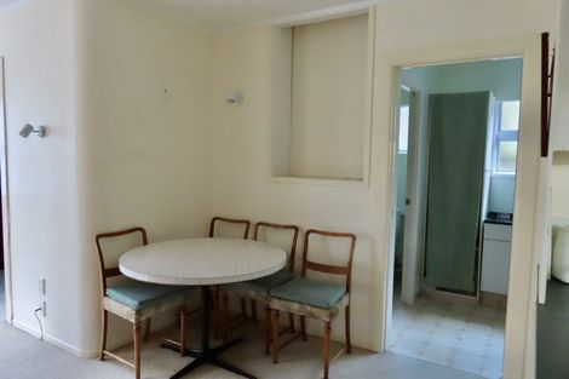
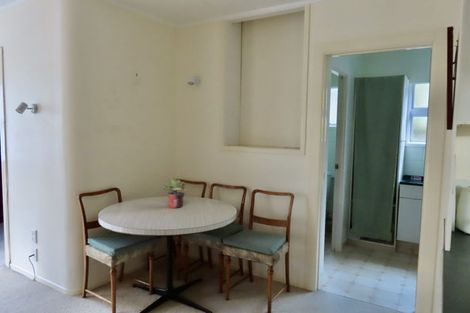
+ potted plant (174, 192)
